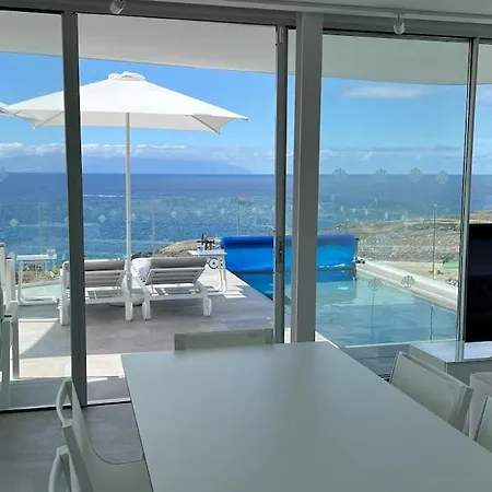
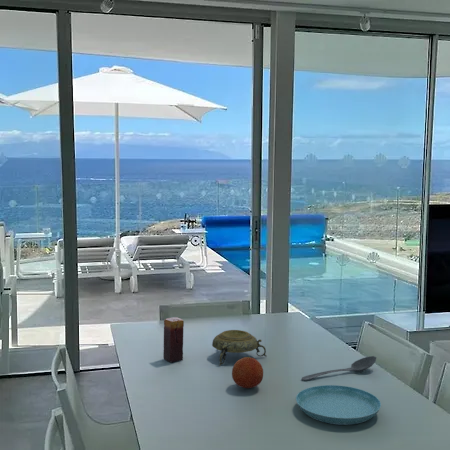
+ saucer (337, 405)
+ decorative bowl (238, 344)
+ stirrer (339, 369)
+ candle (173, 339)
+ fruit (247, 372)
